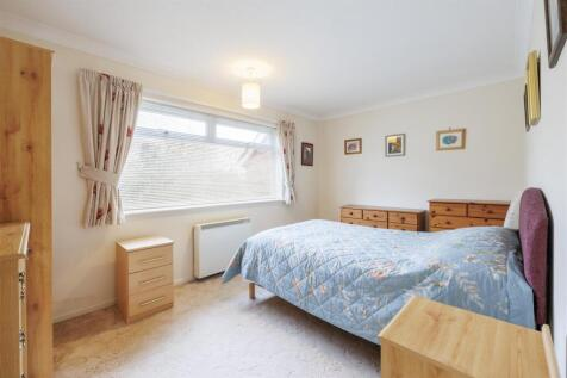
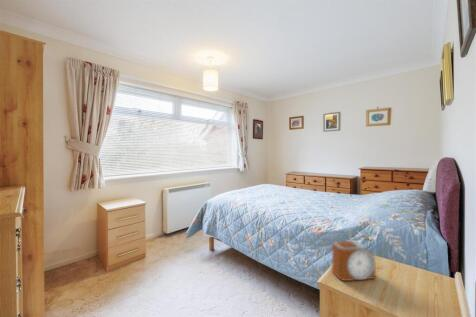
+ alarm clock (352, 259)
